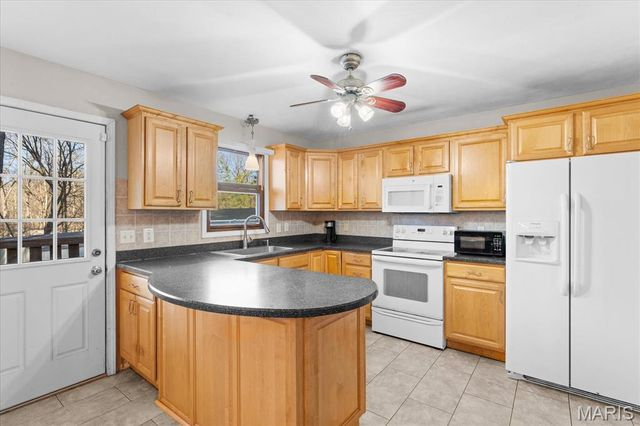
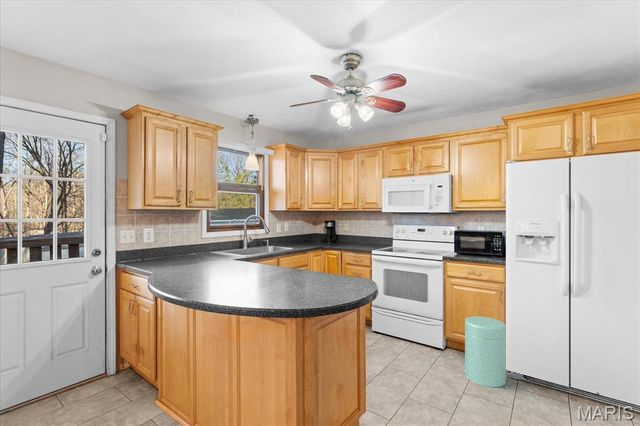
+ trash can (483, 347)
